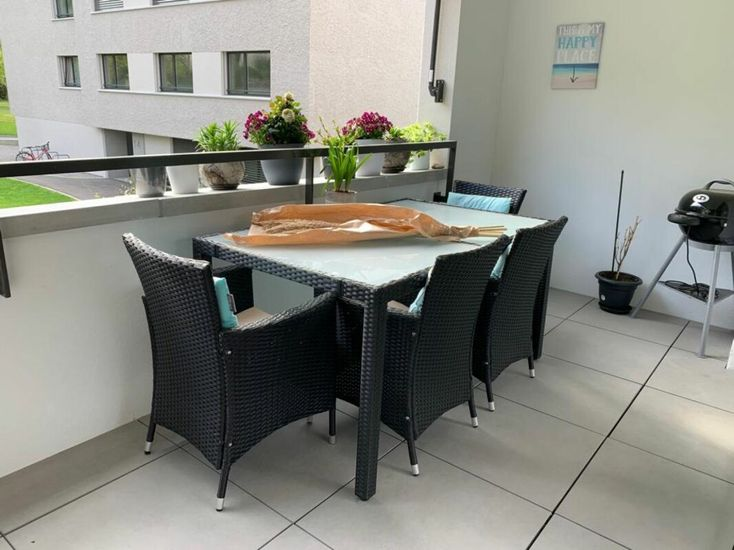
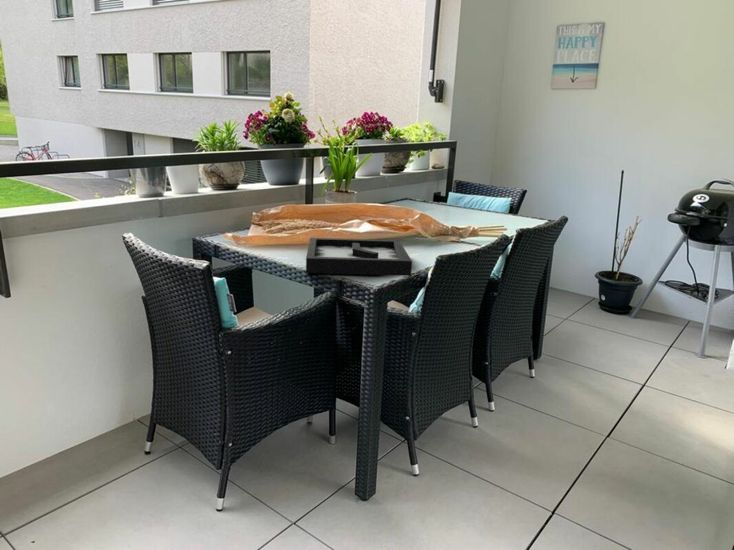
+ decorative tray (356, 255)
